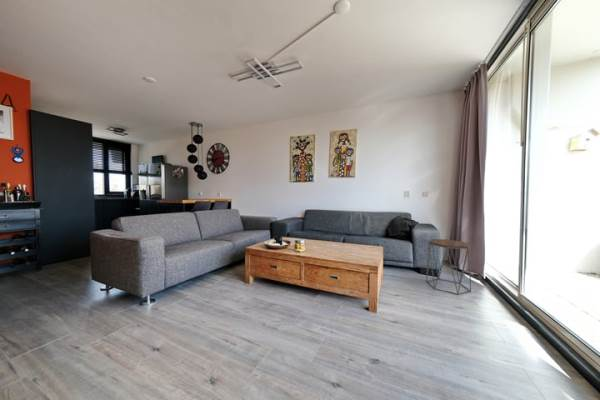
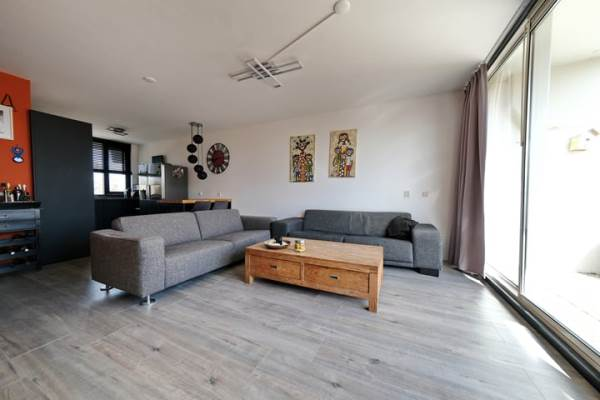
- side table (450, 264)
